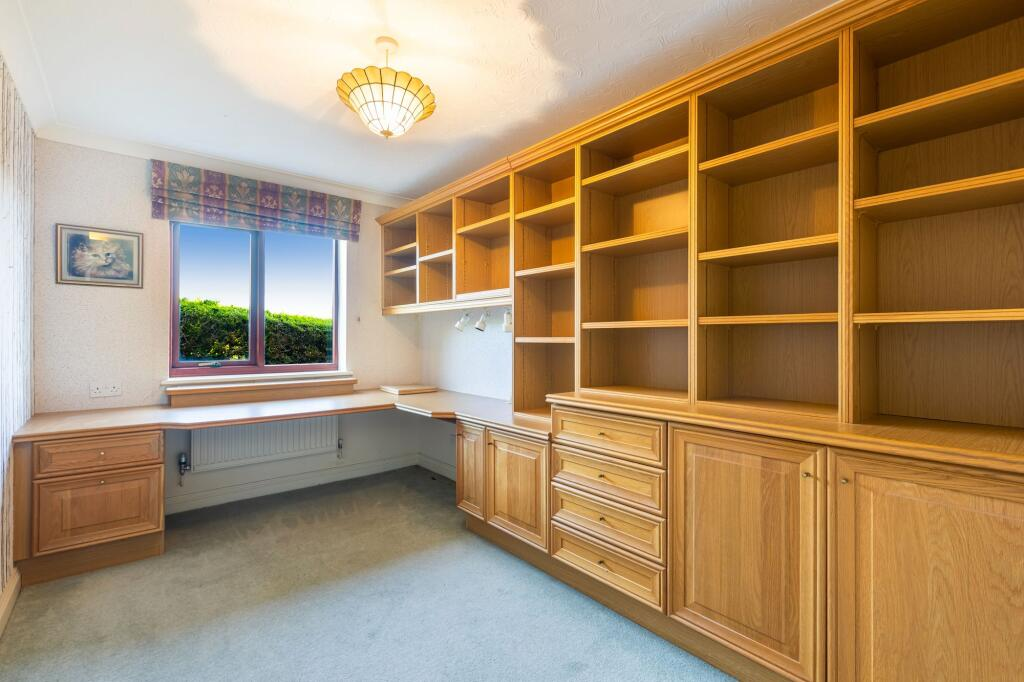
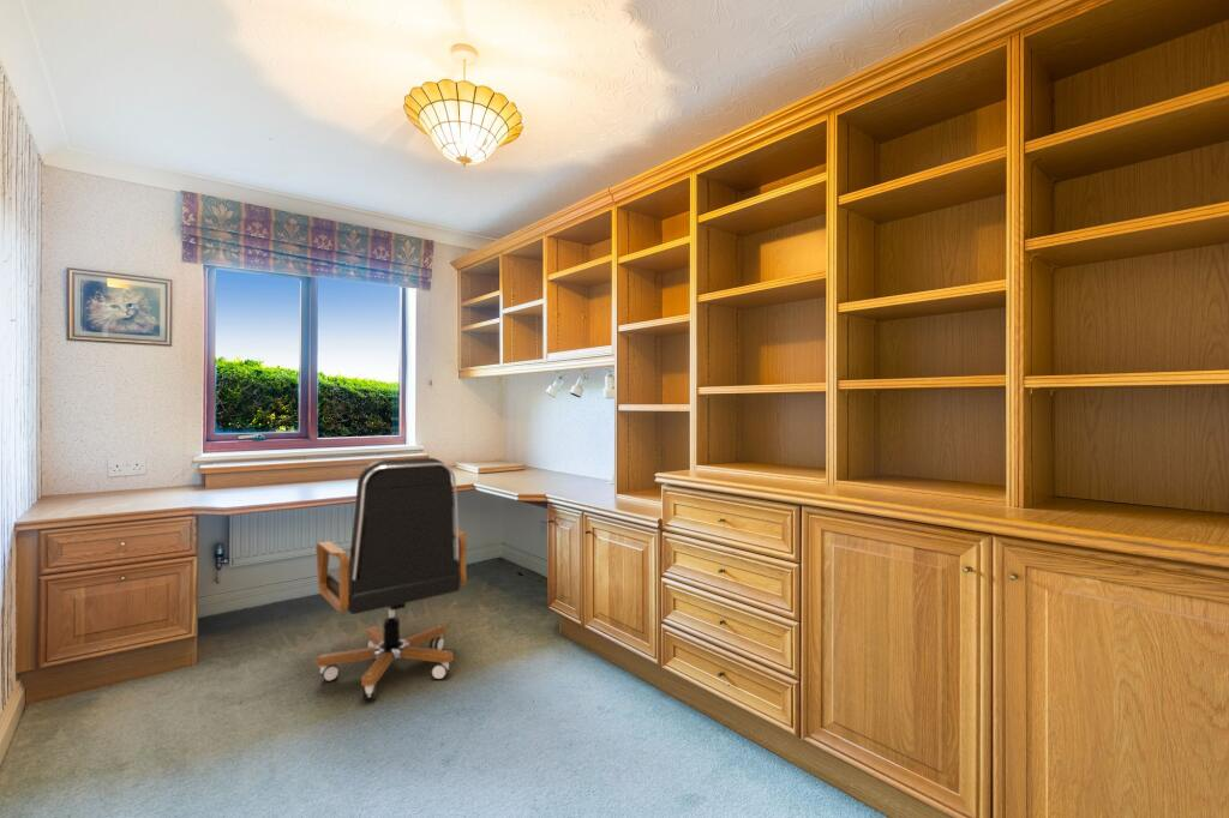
+ office chair (389, 561)
